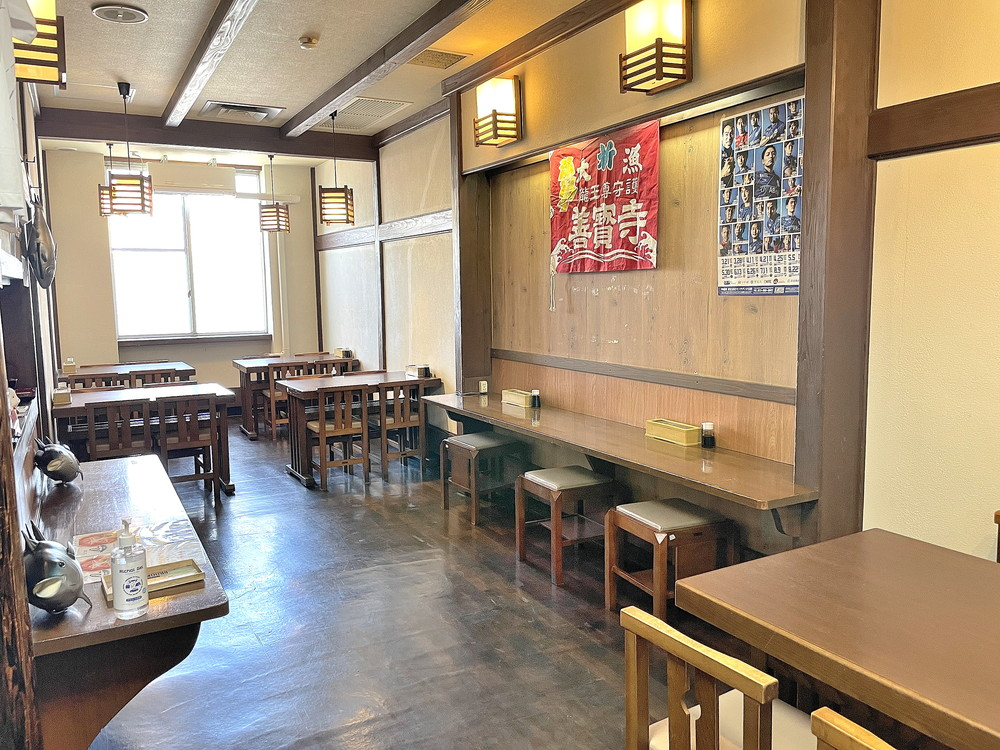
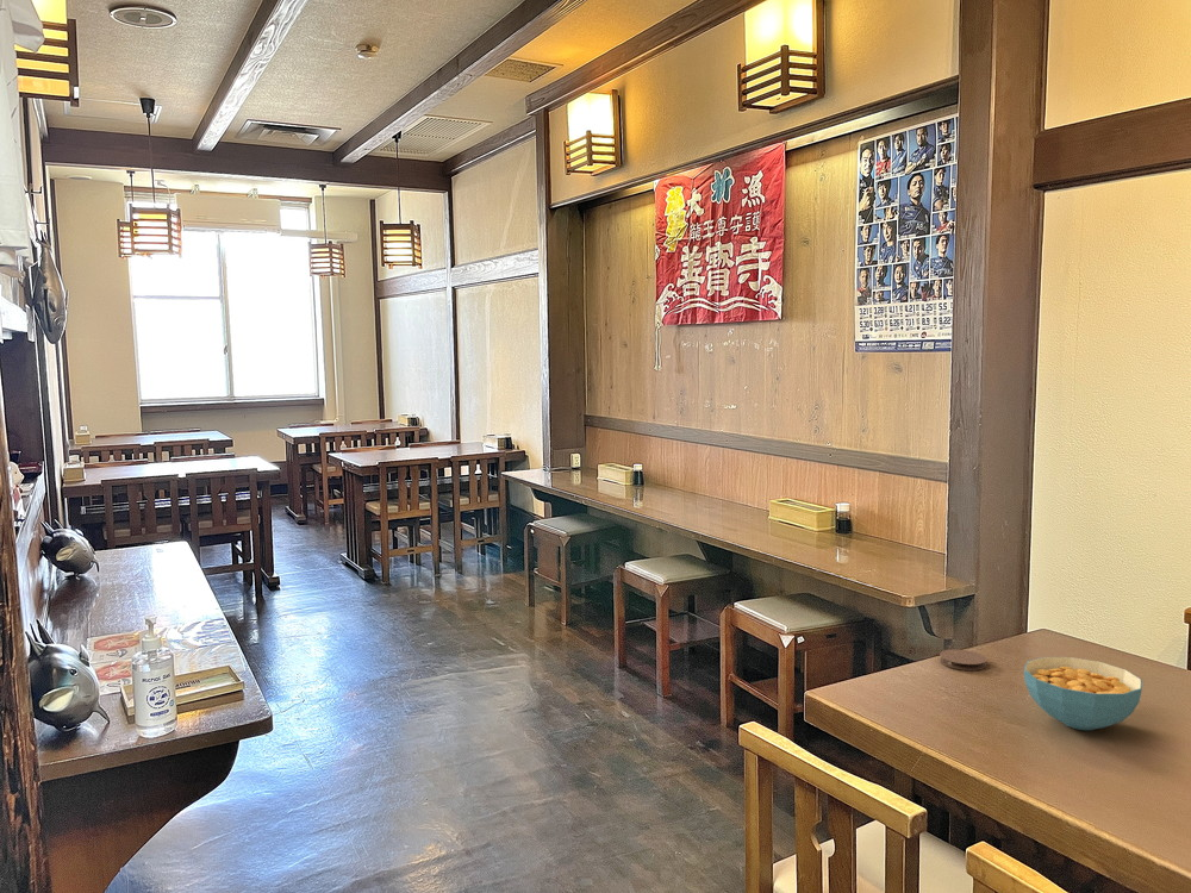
+ coaster (962, 658)
+ cereal bowl (1080, 699)
